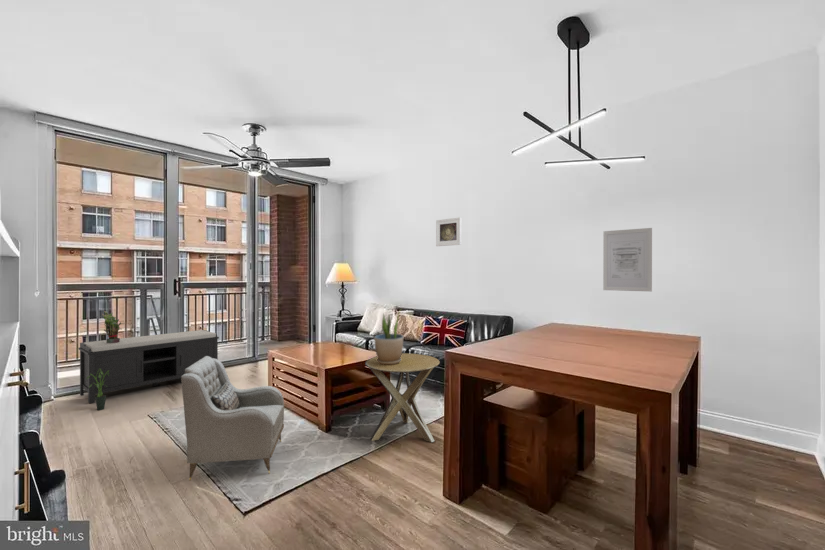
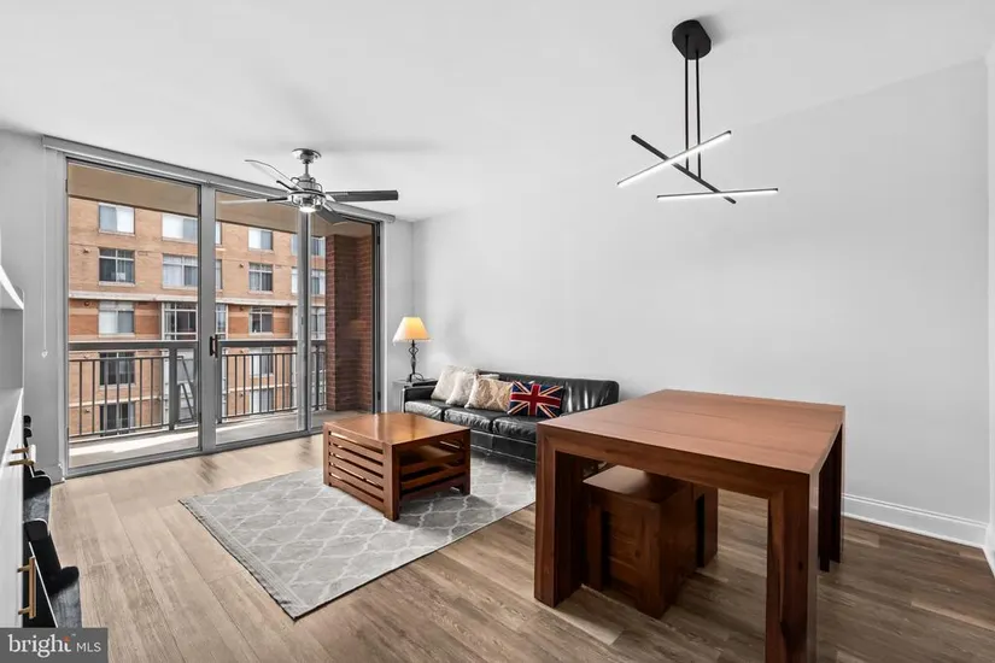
- potted plant (111, 326)
- potted plant (98, 389)
- bench (154, 361)
- potted plant (388, 334)
- side table (402, 397)
- armchair (238, 392)
- wall art (626, 260)
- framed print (448, 232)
